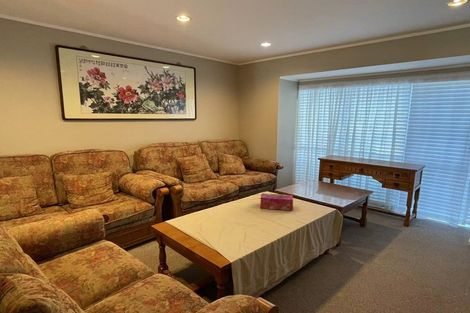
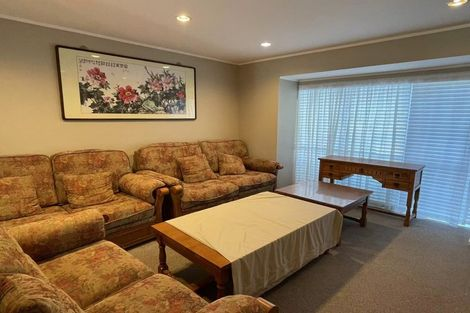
- tissue box (276, 201)
